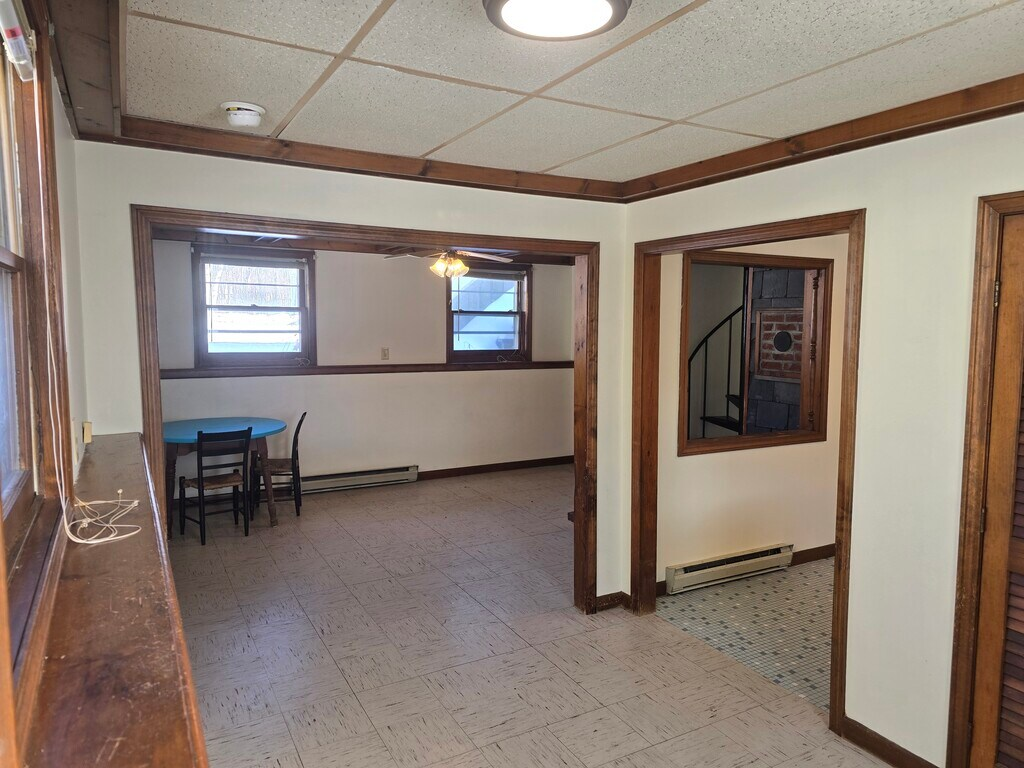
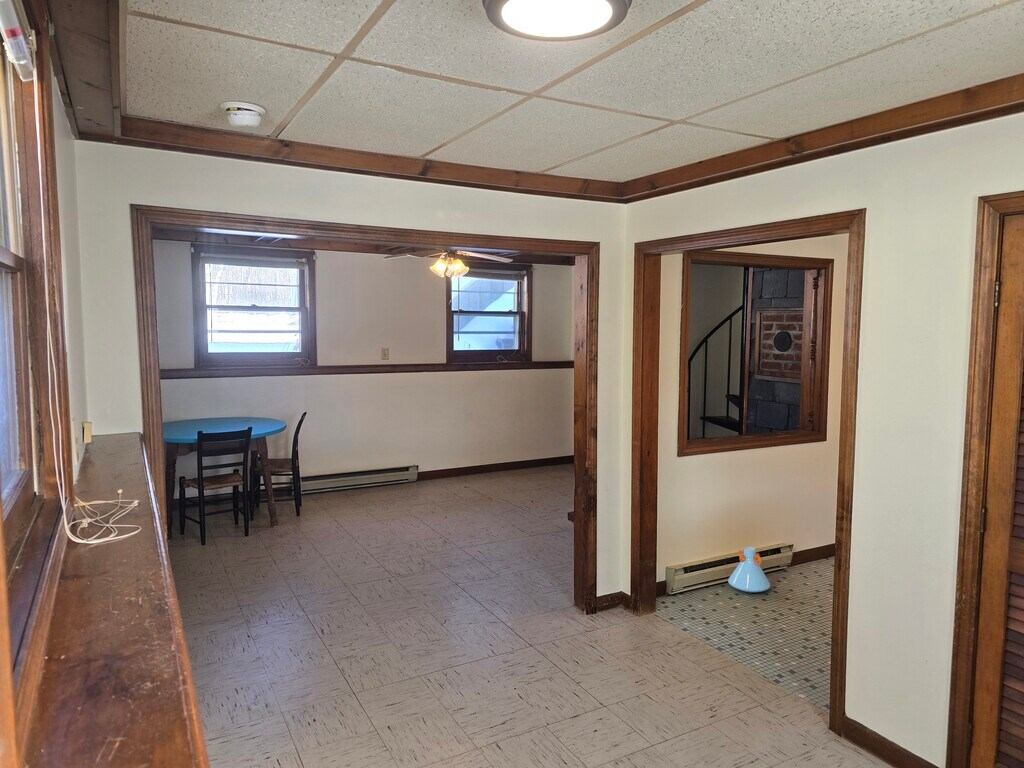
+ vase (749, 568)
